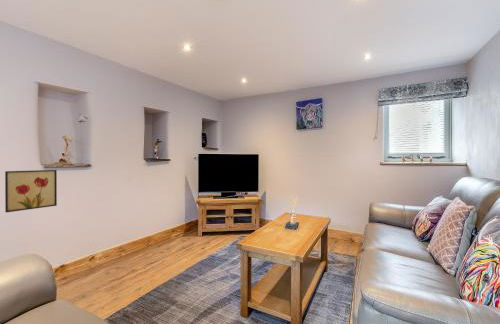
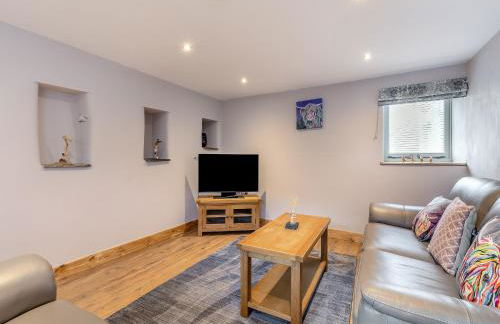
- wall art (32, 189)
